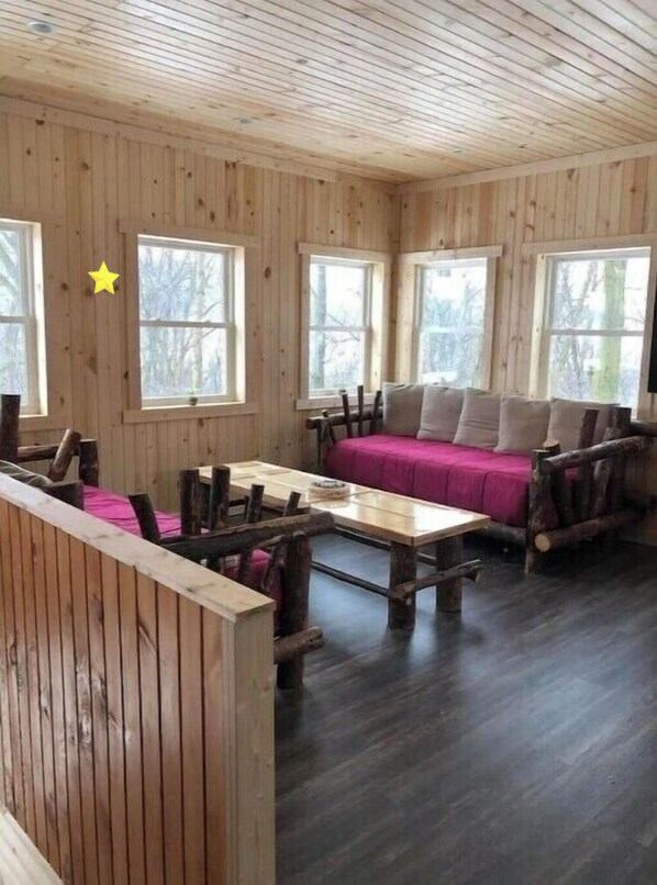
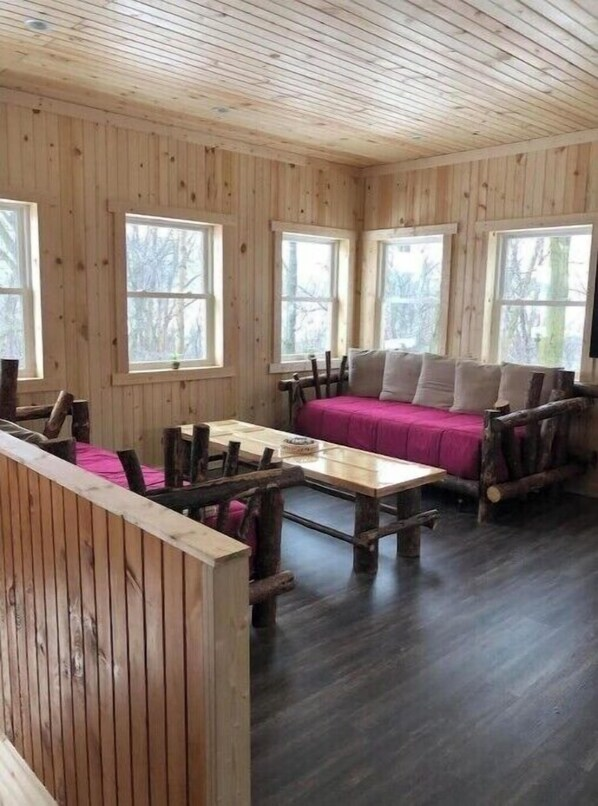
- decorative star (103, 277)
